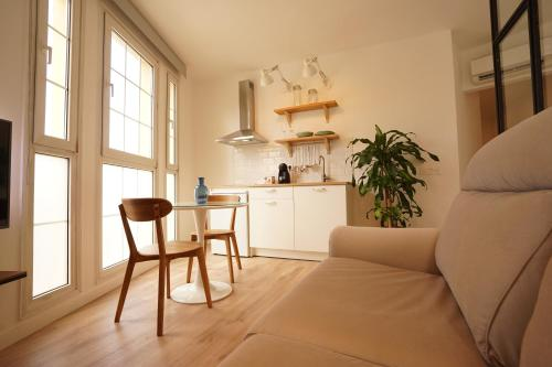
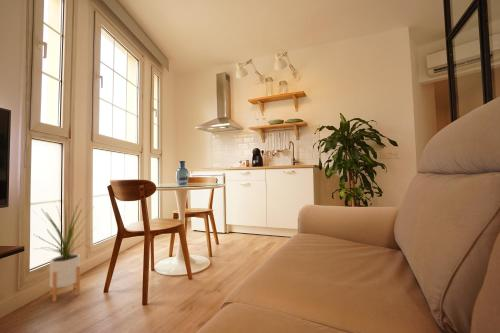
+ house plant (65, 246)
